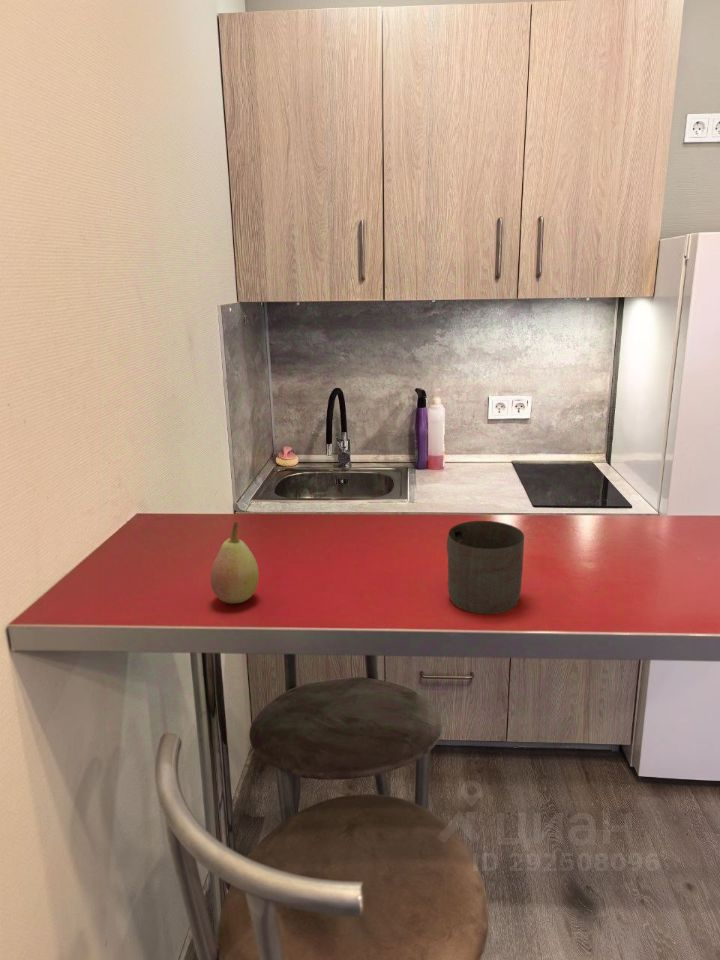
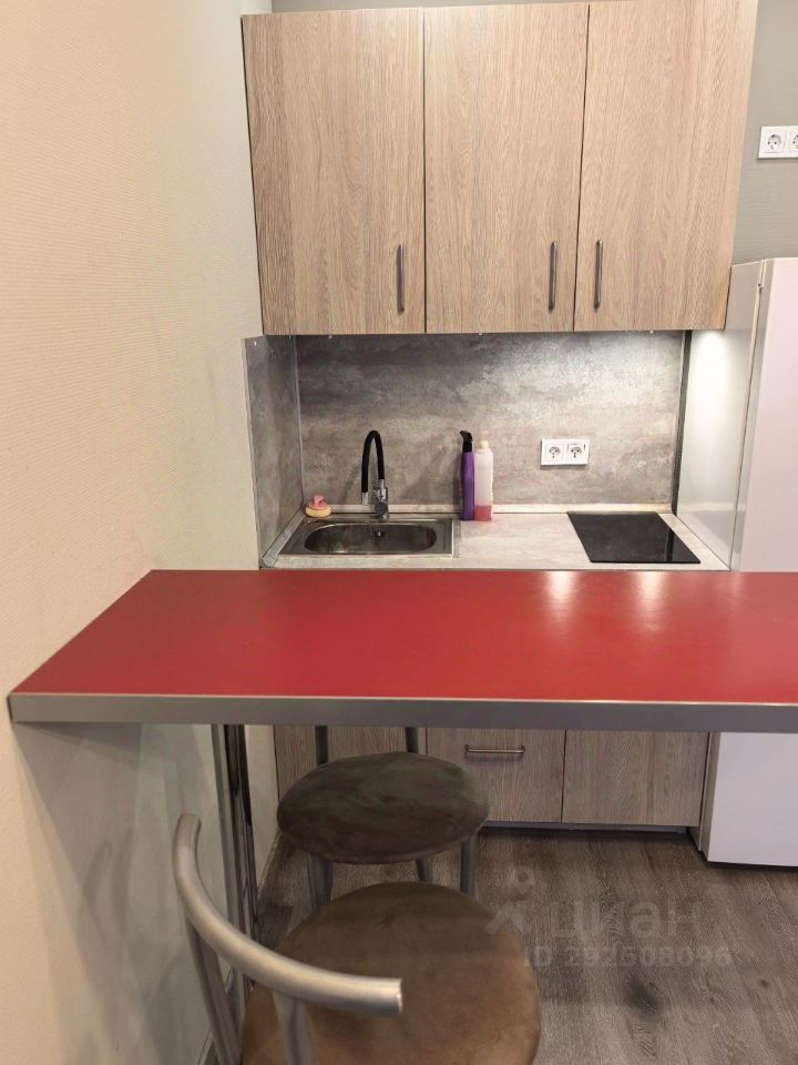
- fruit (233, 561)
- mug (478, 562)
